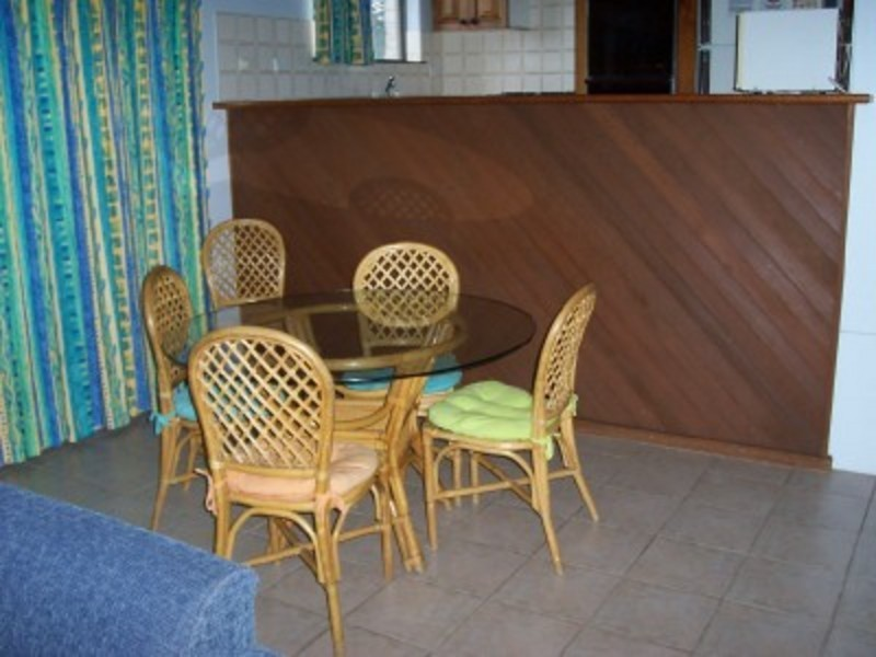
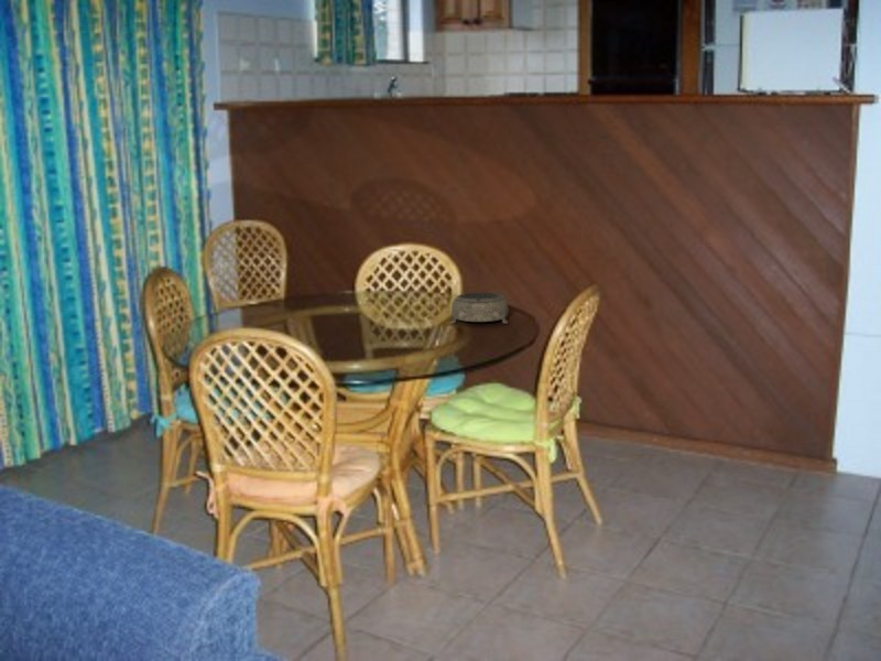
+ decorative bowl (481, 307)
